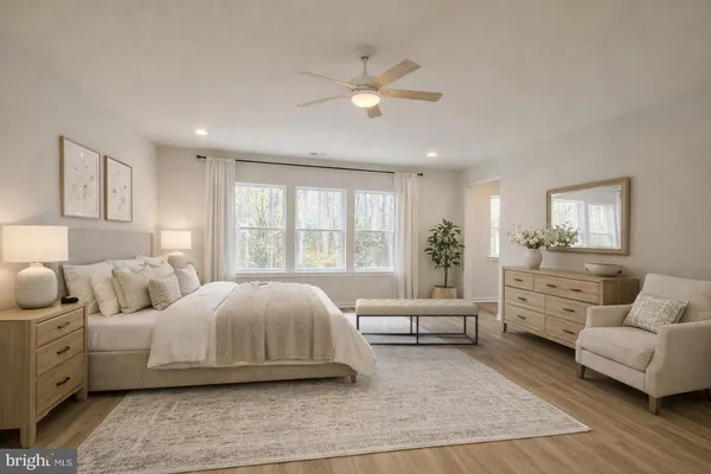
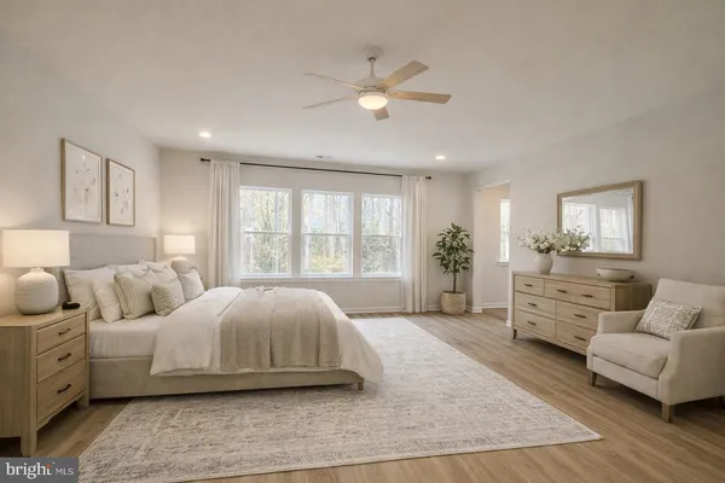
- bench (416, 320)
